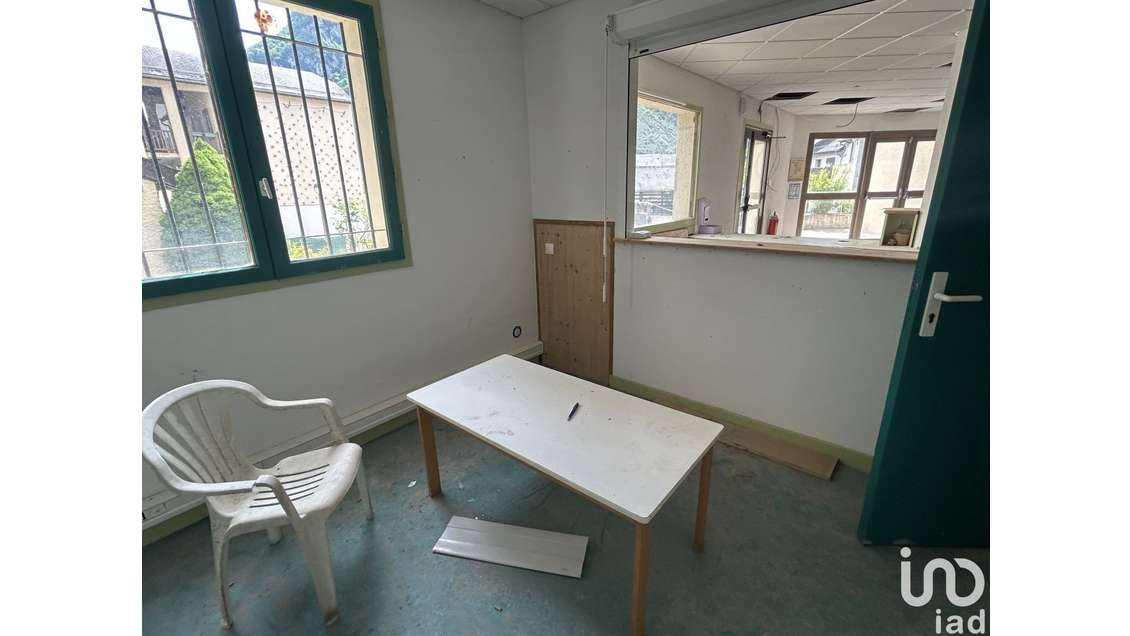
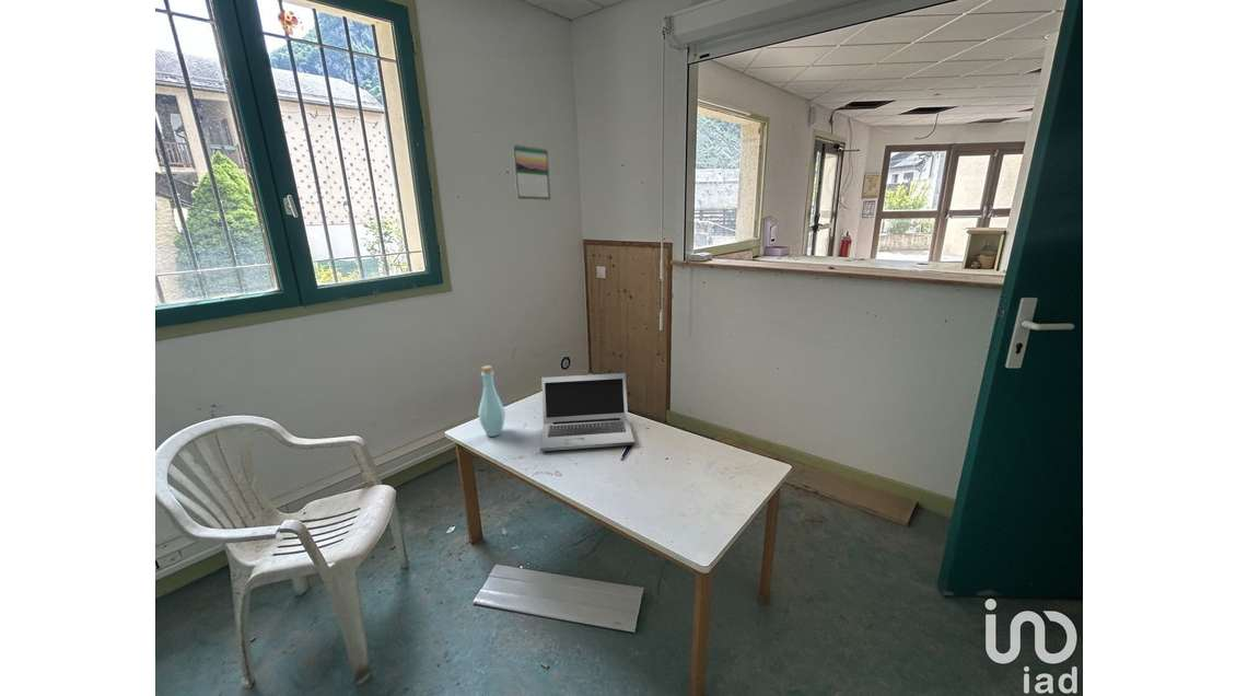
+ calendar (532, 172)
+ laptop (585, 409)
+ bottle (490, 401)
